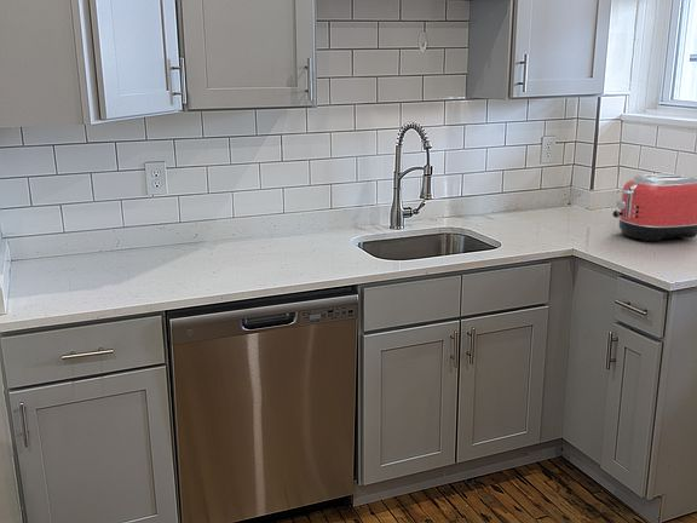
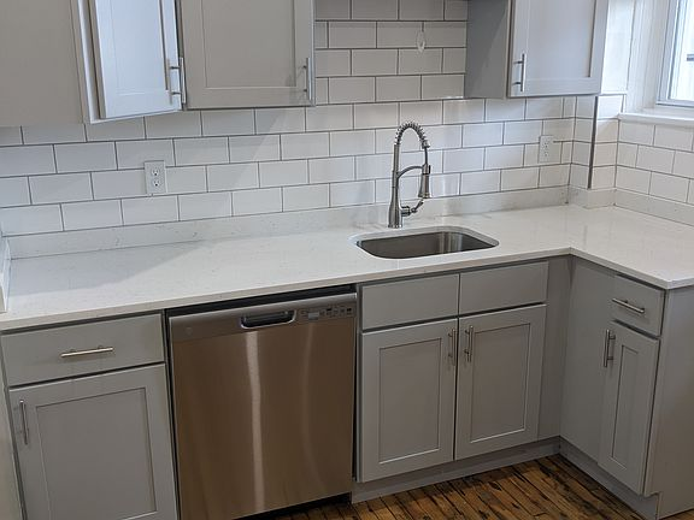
- toaster (658, 206)
